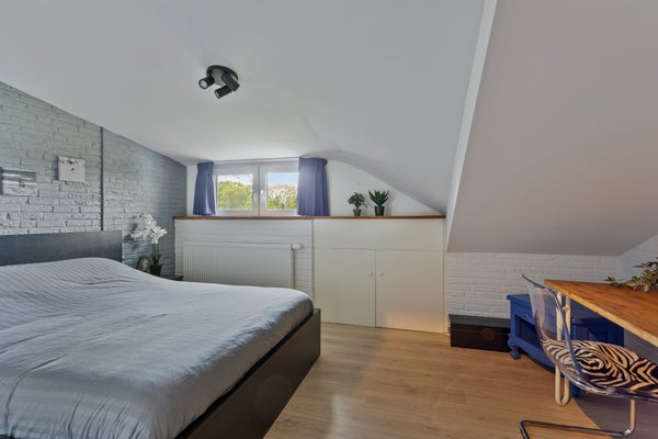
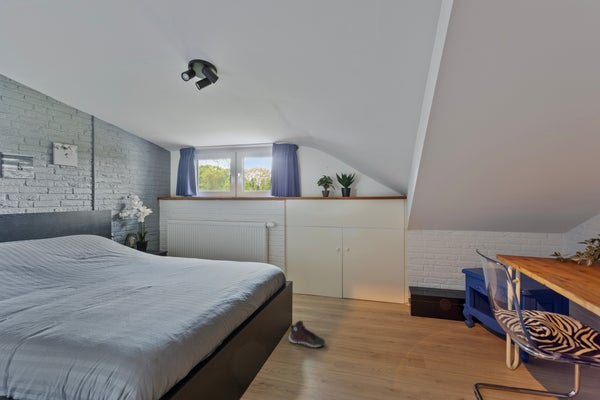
+ sneaker (306, 332)
